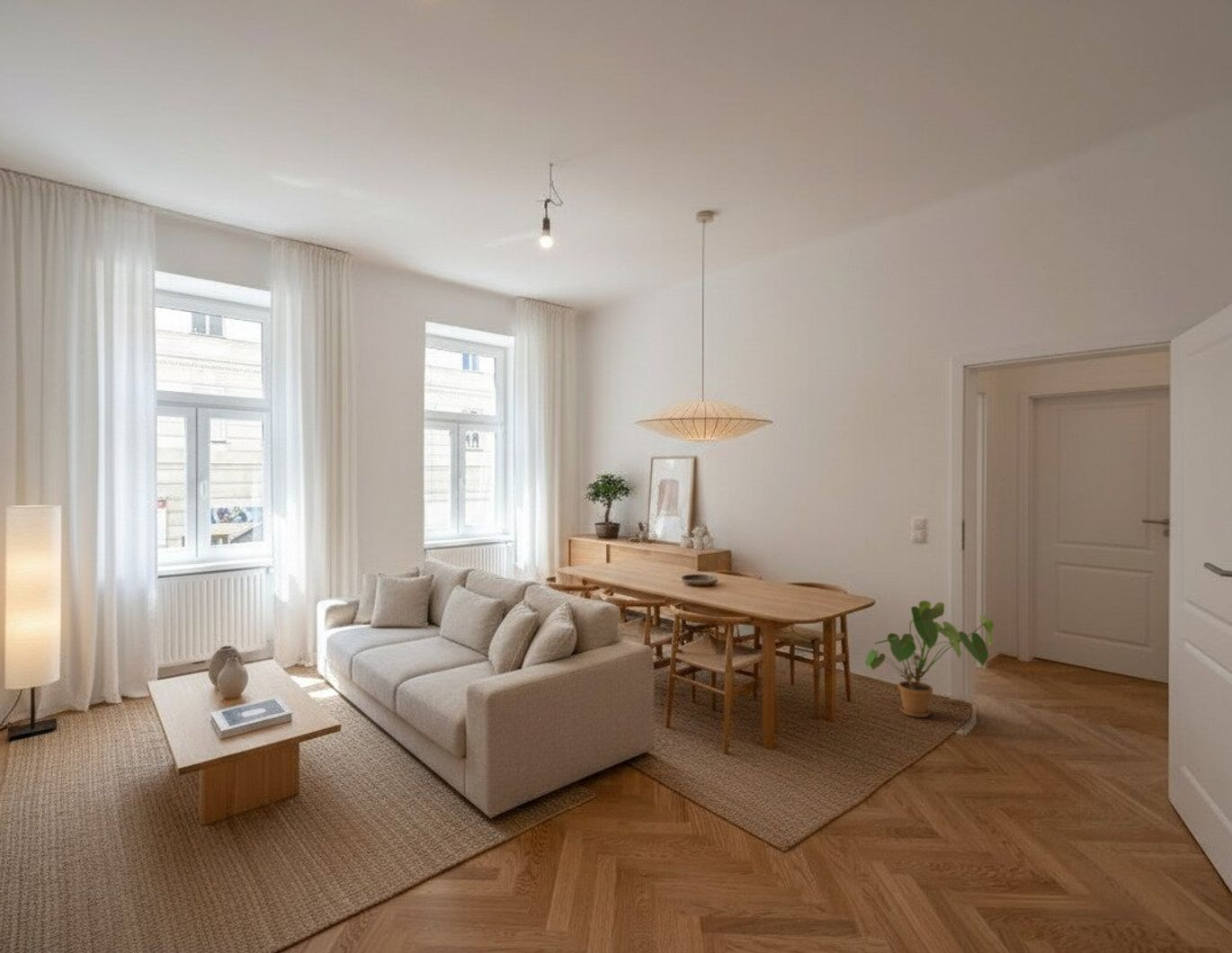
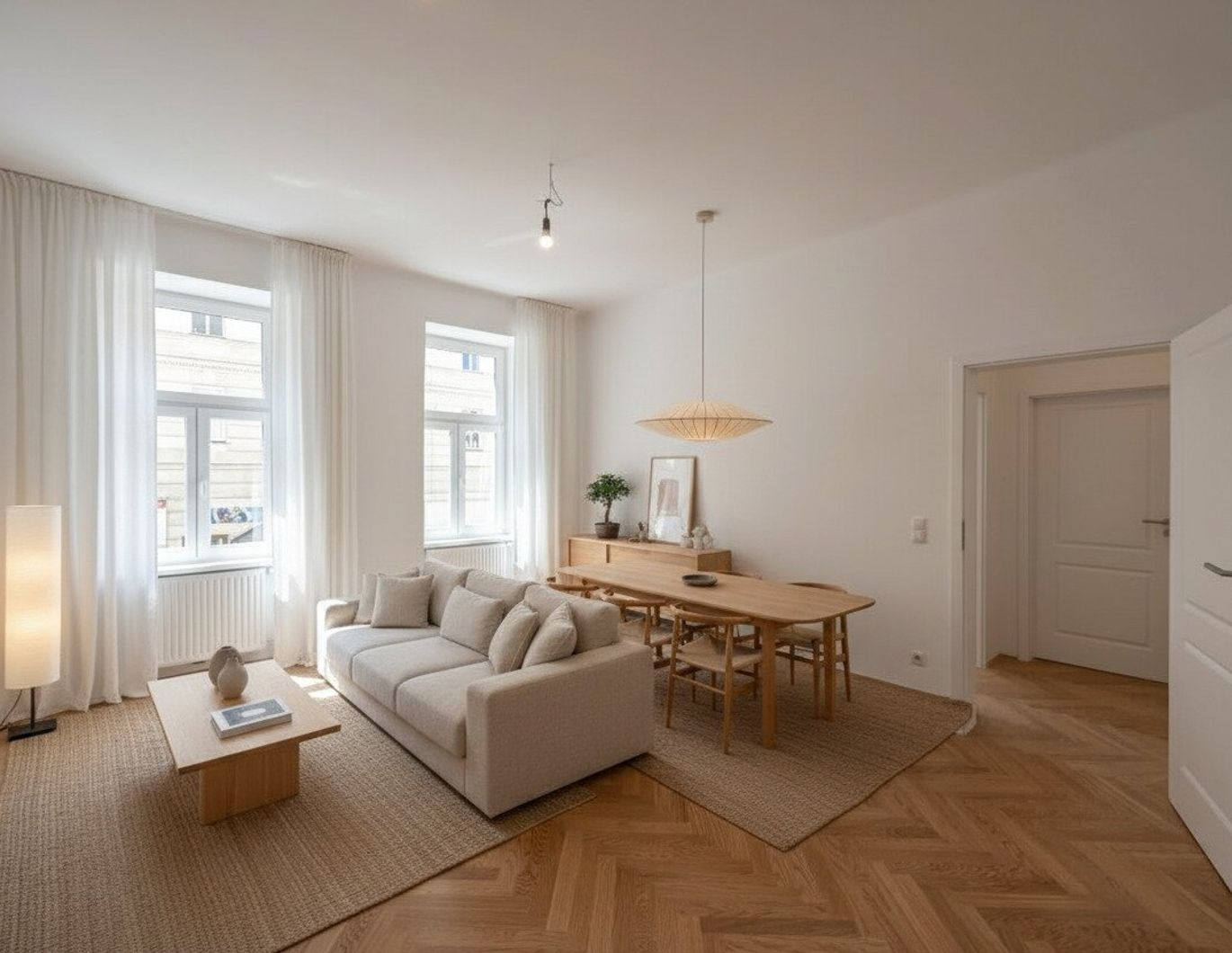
- house plant (933, 659)
